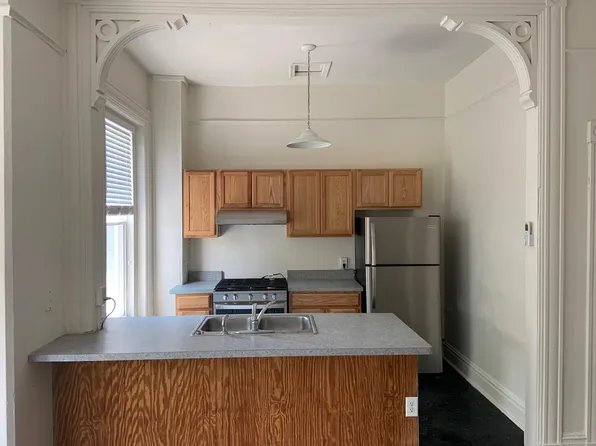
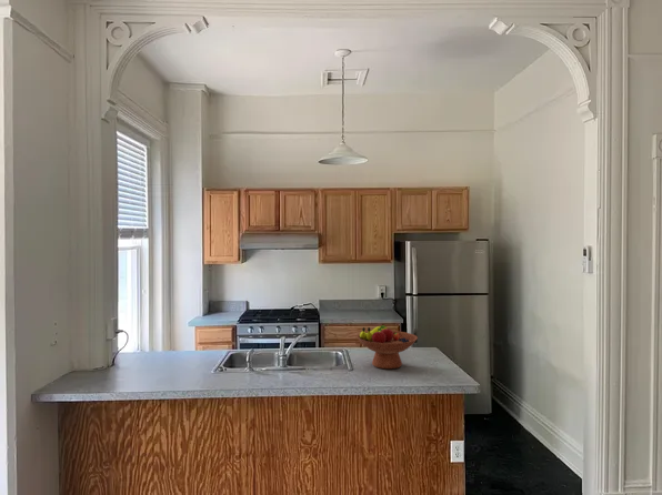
+ fruit bowl (387, 345)
